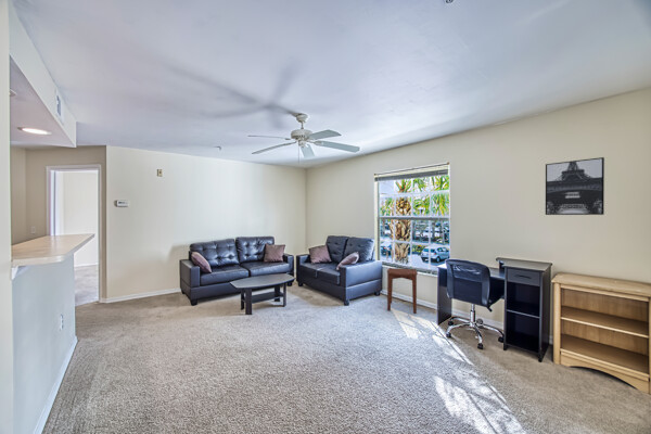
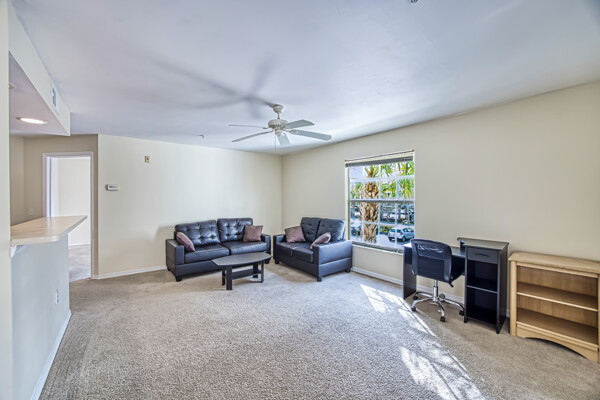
- side table (392, 289)
- wall art (573, 188)
